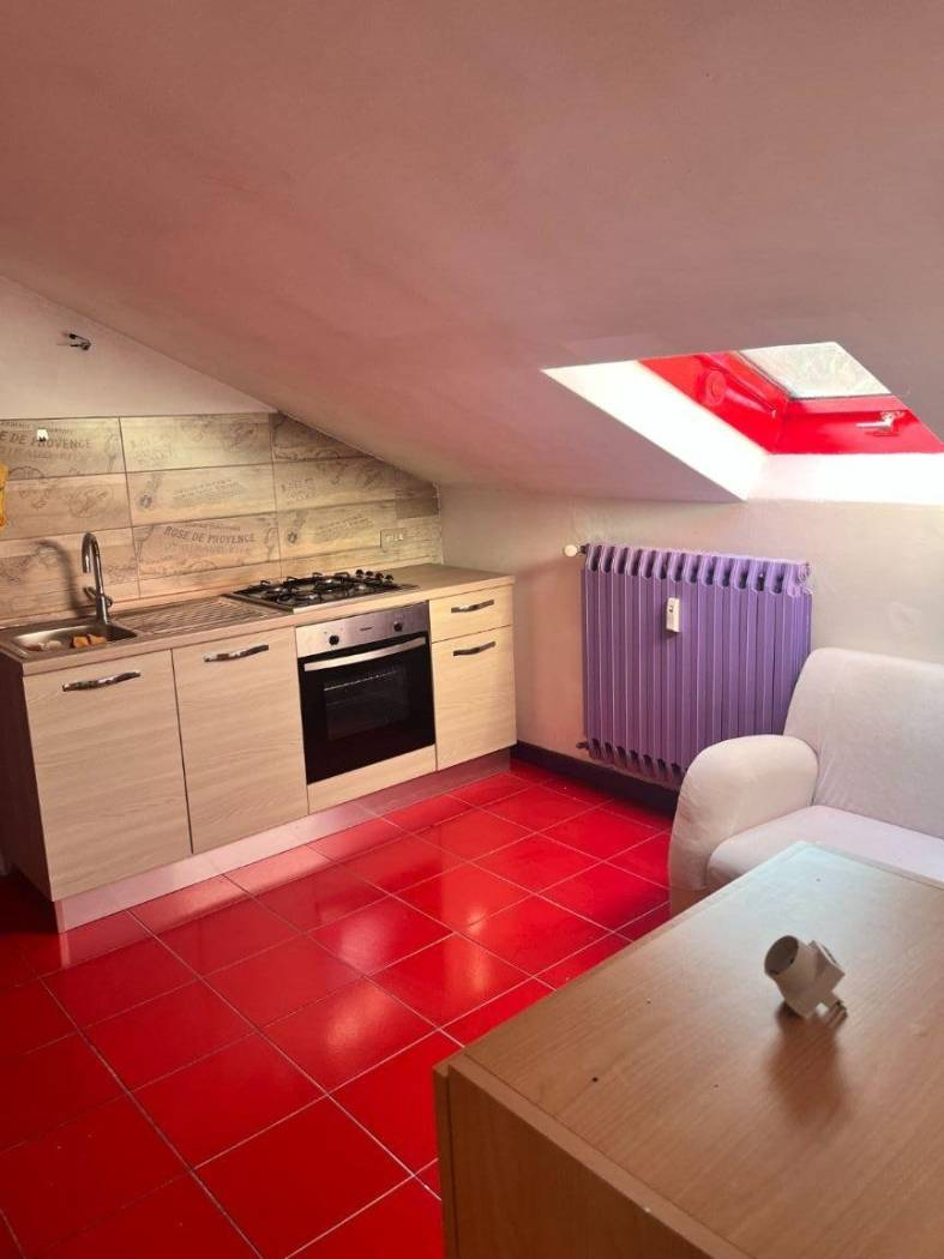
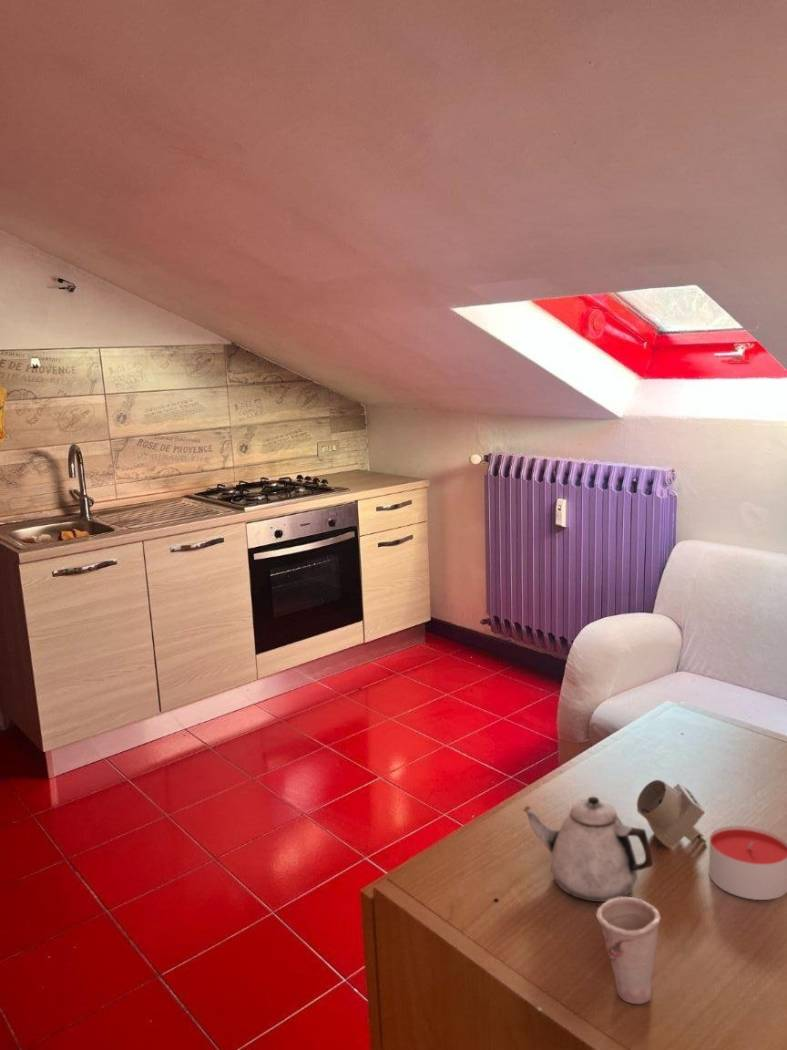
+ teapot (585, 838)
+ candle (748, 860)
+ cup (627, 953)
